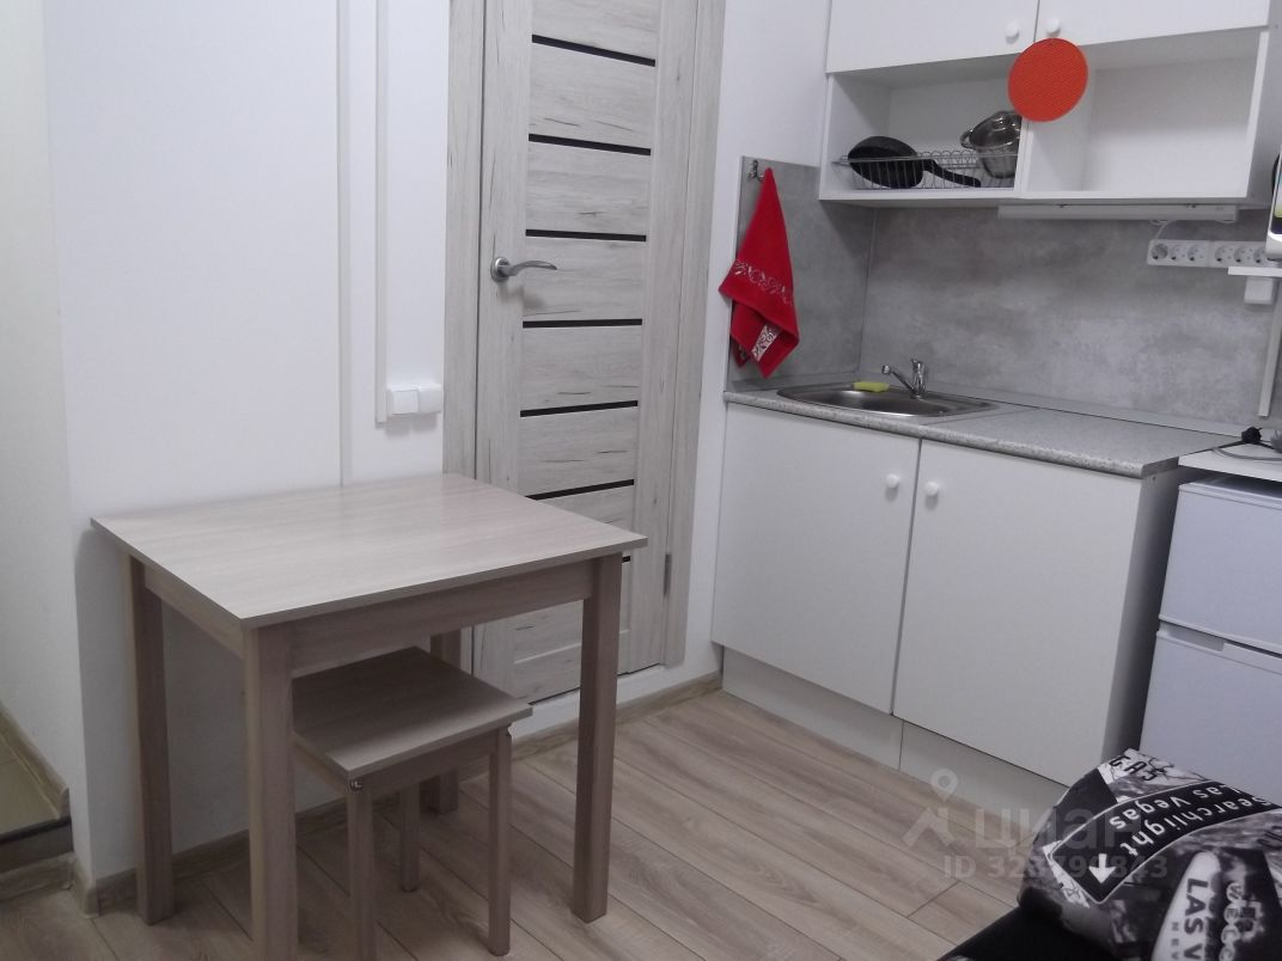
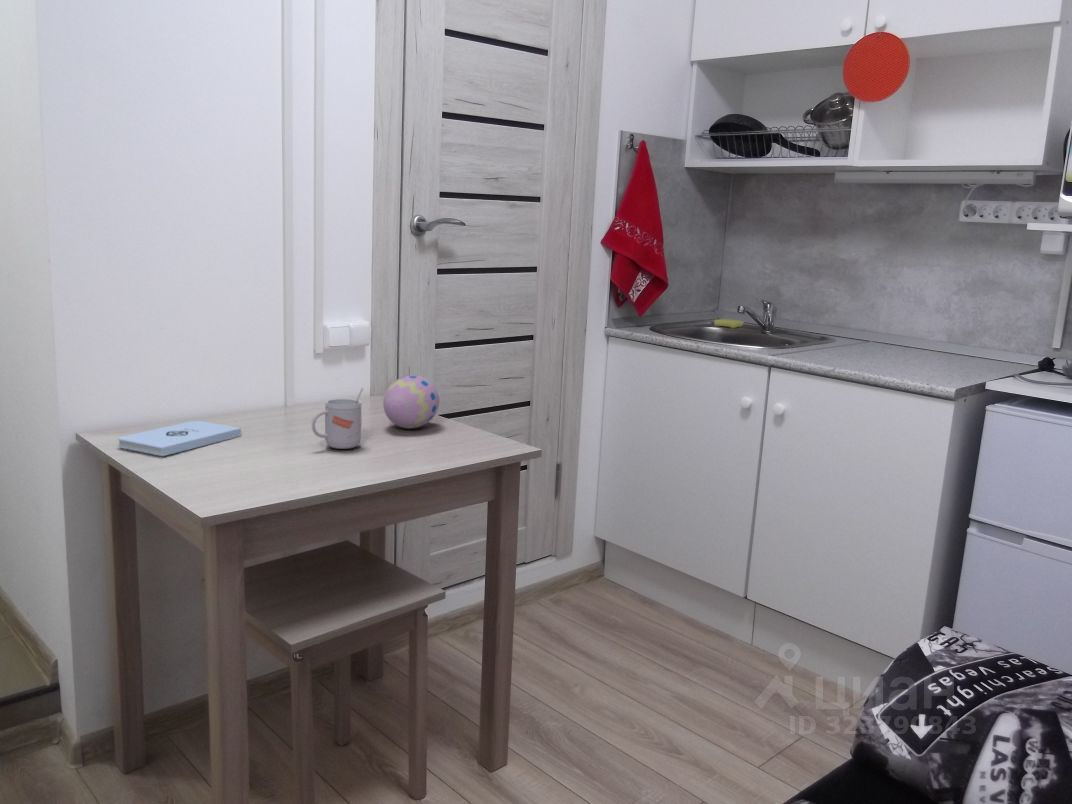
+ notepad (180, 437)
+ mug (337, 418)
+ decorative egg (411, 402)
